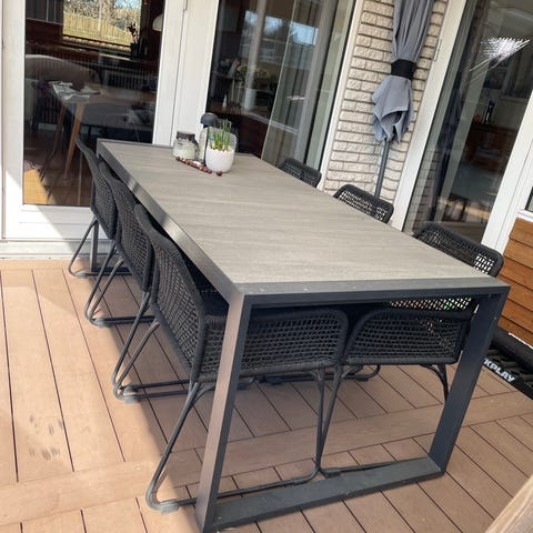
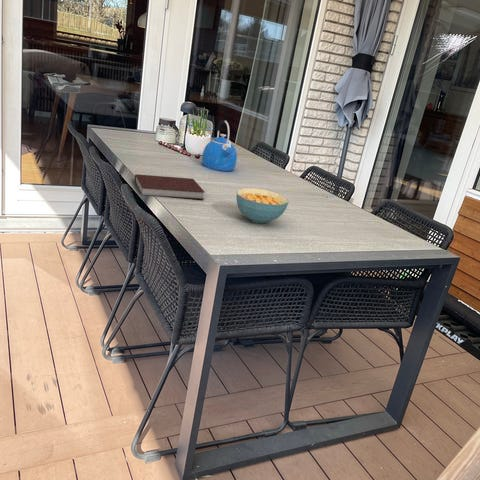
+ cereal bowl (260, 208)
+ kettle (223, 144)
+ notebook (168, 186)
